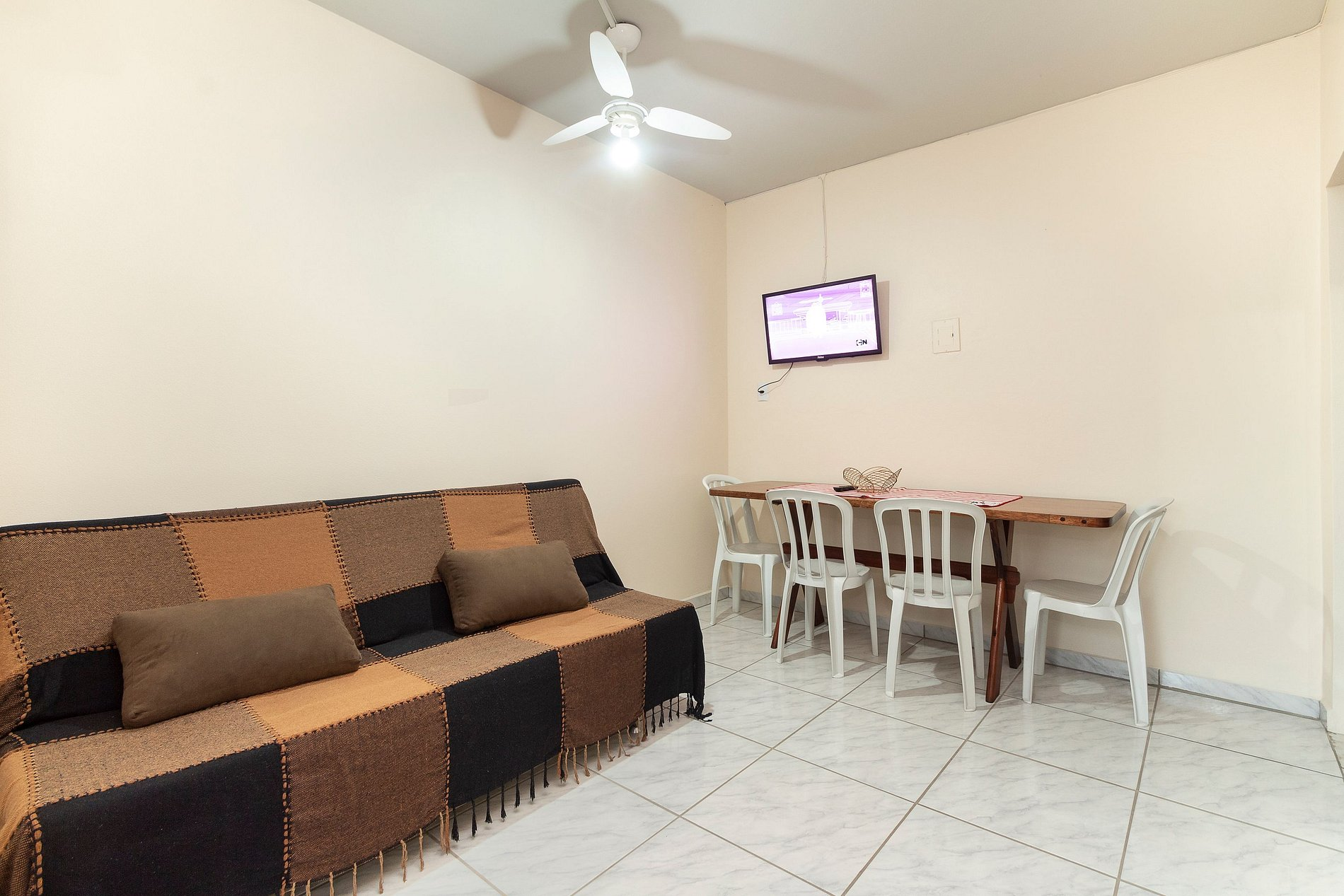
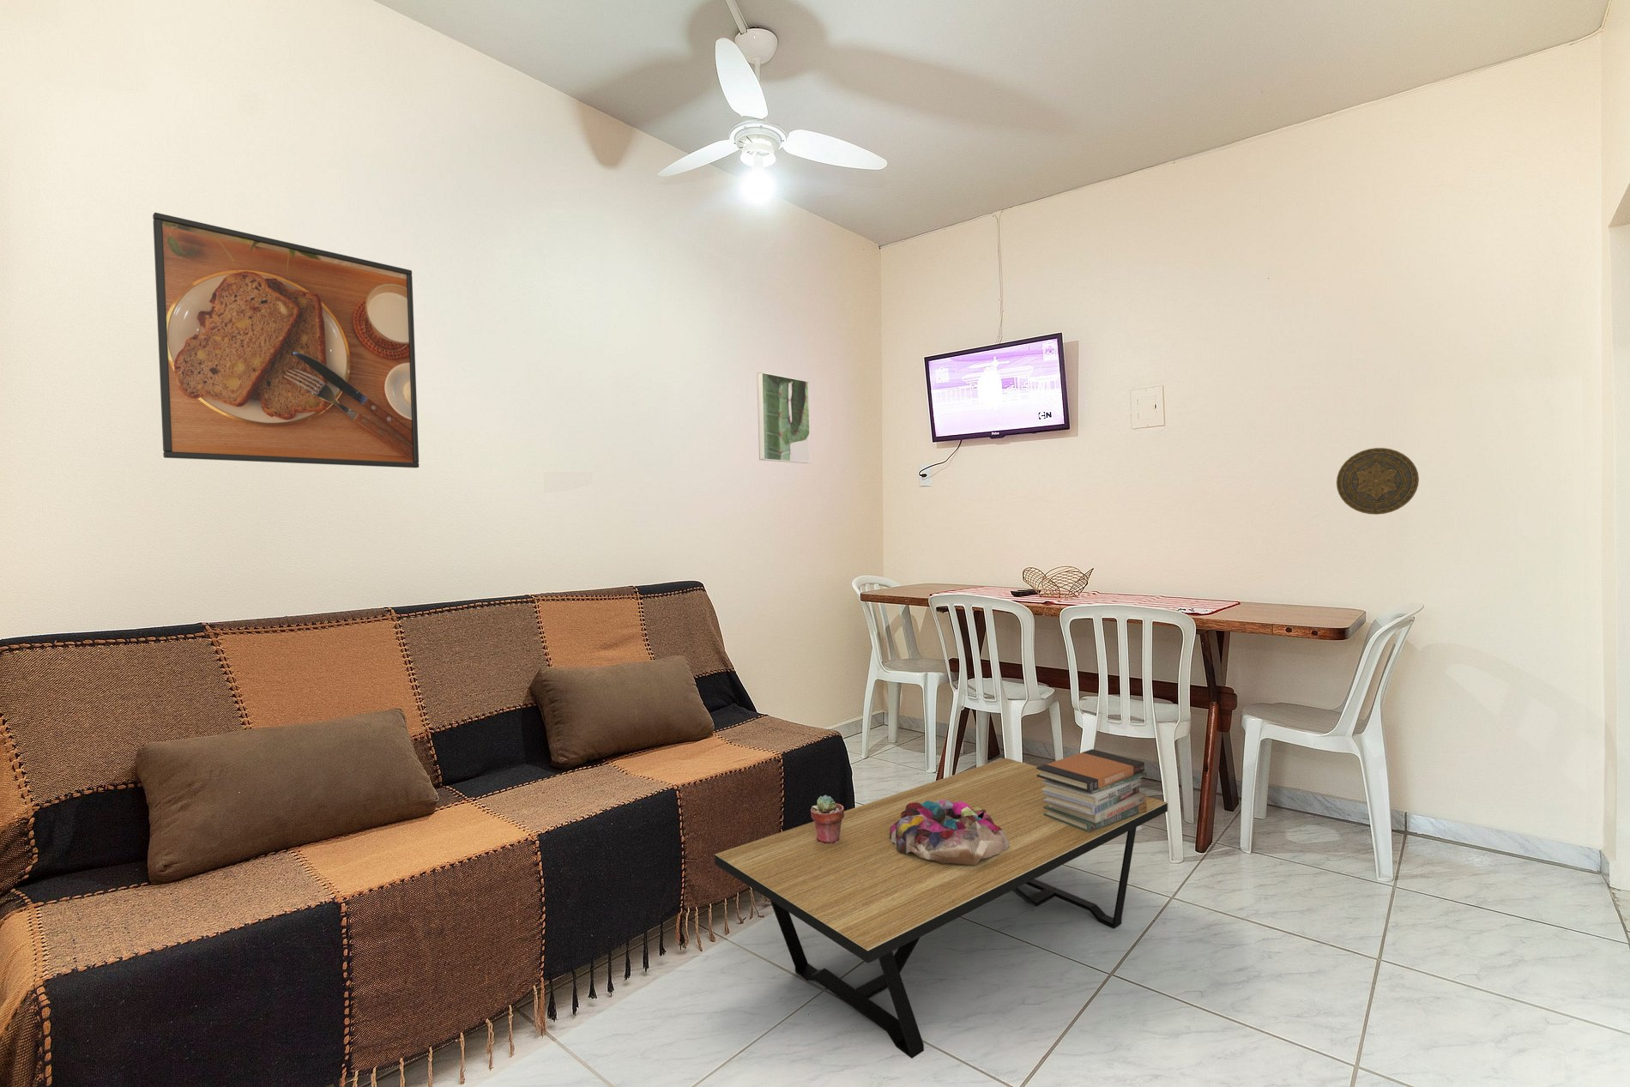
+ coffee table (957, 887)
+ decorative plate (1377, 480)
+ potted succulent (827, 819)
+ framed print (785, 419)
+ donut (948, 826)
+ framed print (301, 354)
+ book stack (1092, 791)
